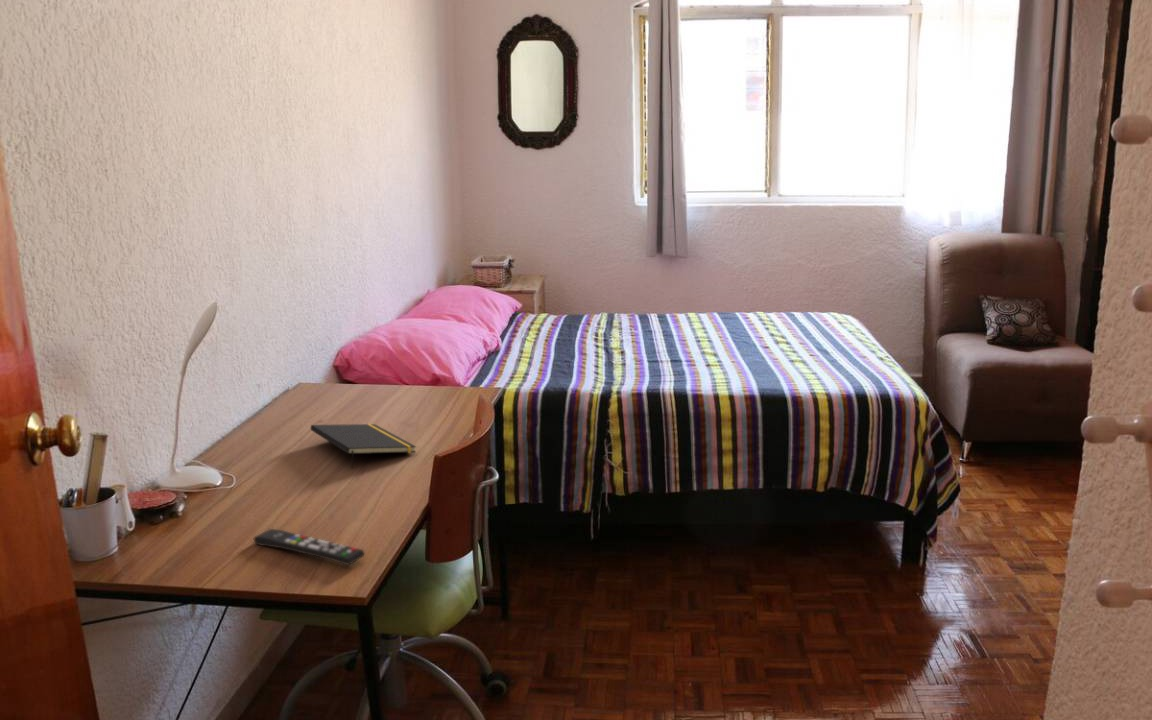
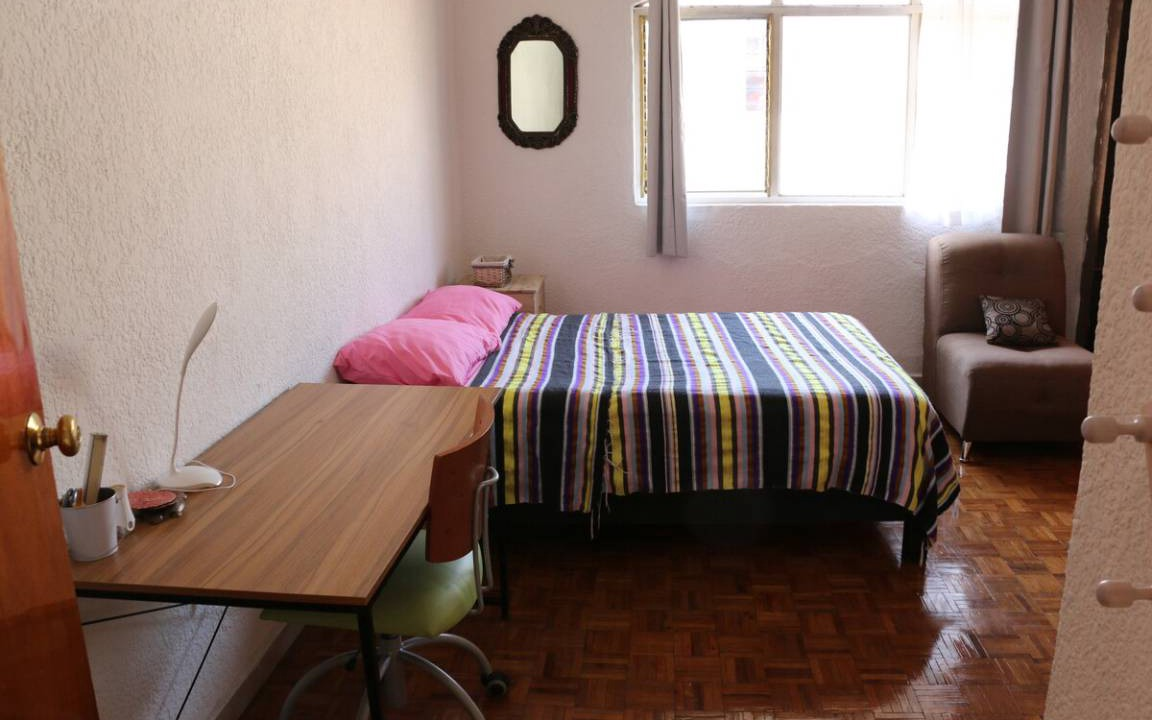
- notepad (362, 438)
- remote control (307, 546)
